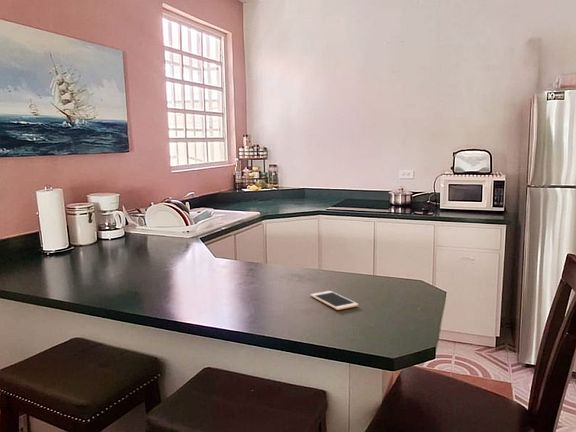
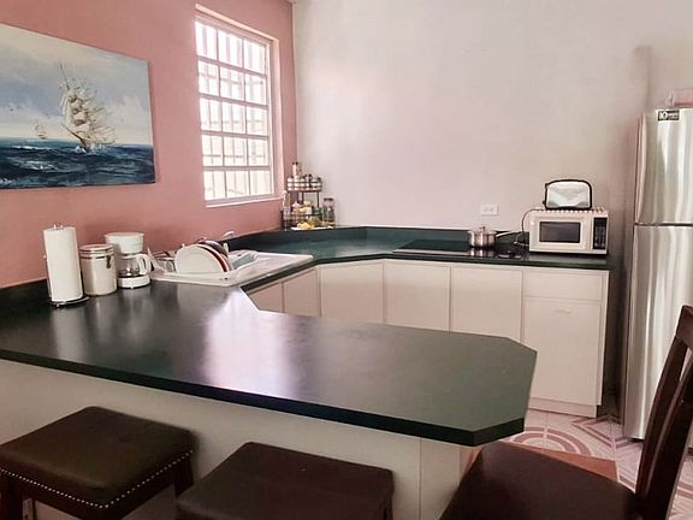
- cell phone (333, 299)
